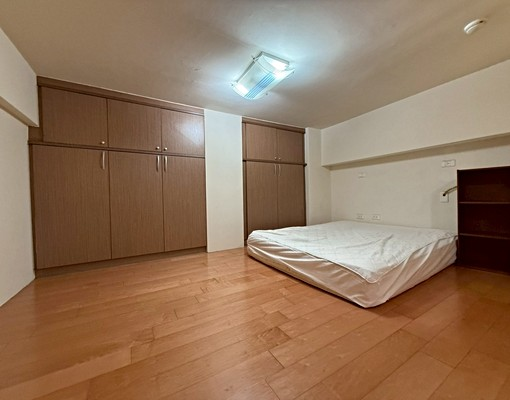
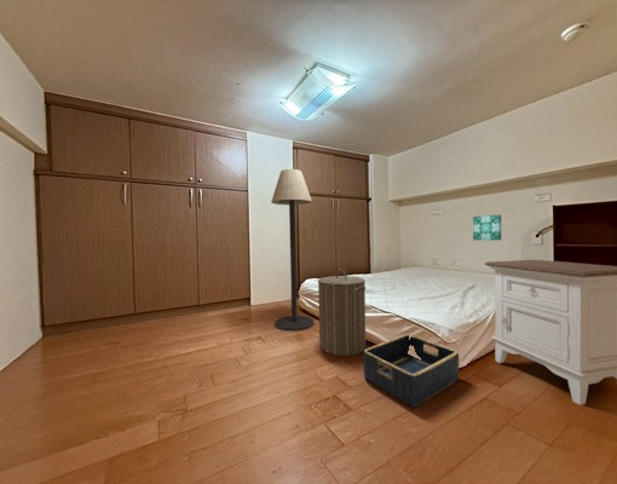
+ floor lamp (293, 248)
+ nightstand (553, 321)
+ wall art (486, 227)
+ basket (410, 364)
+ laundry hamper (341, 307)
